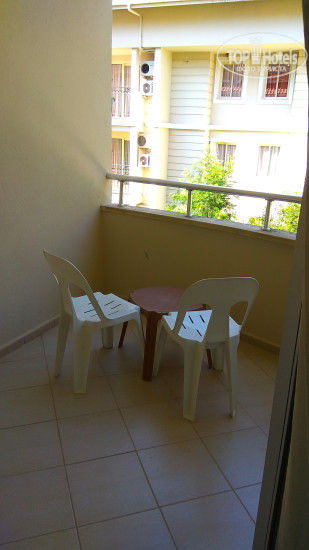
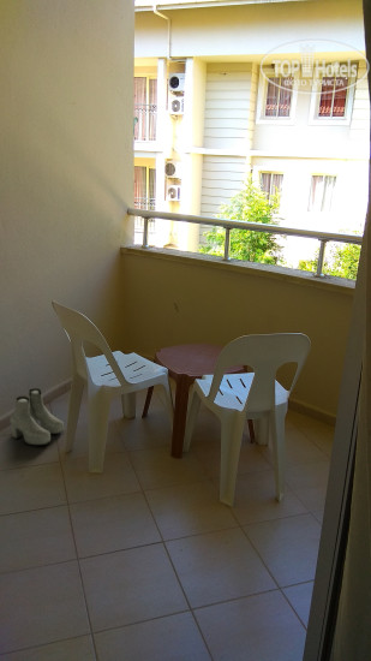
+ boots (36, 415)
